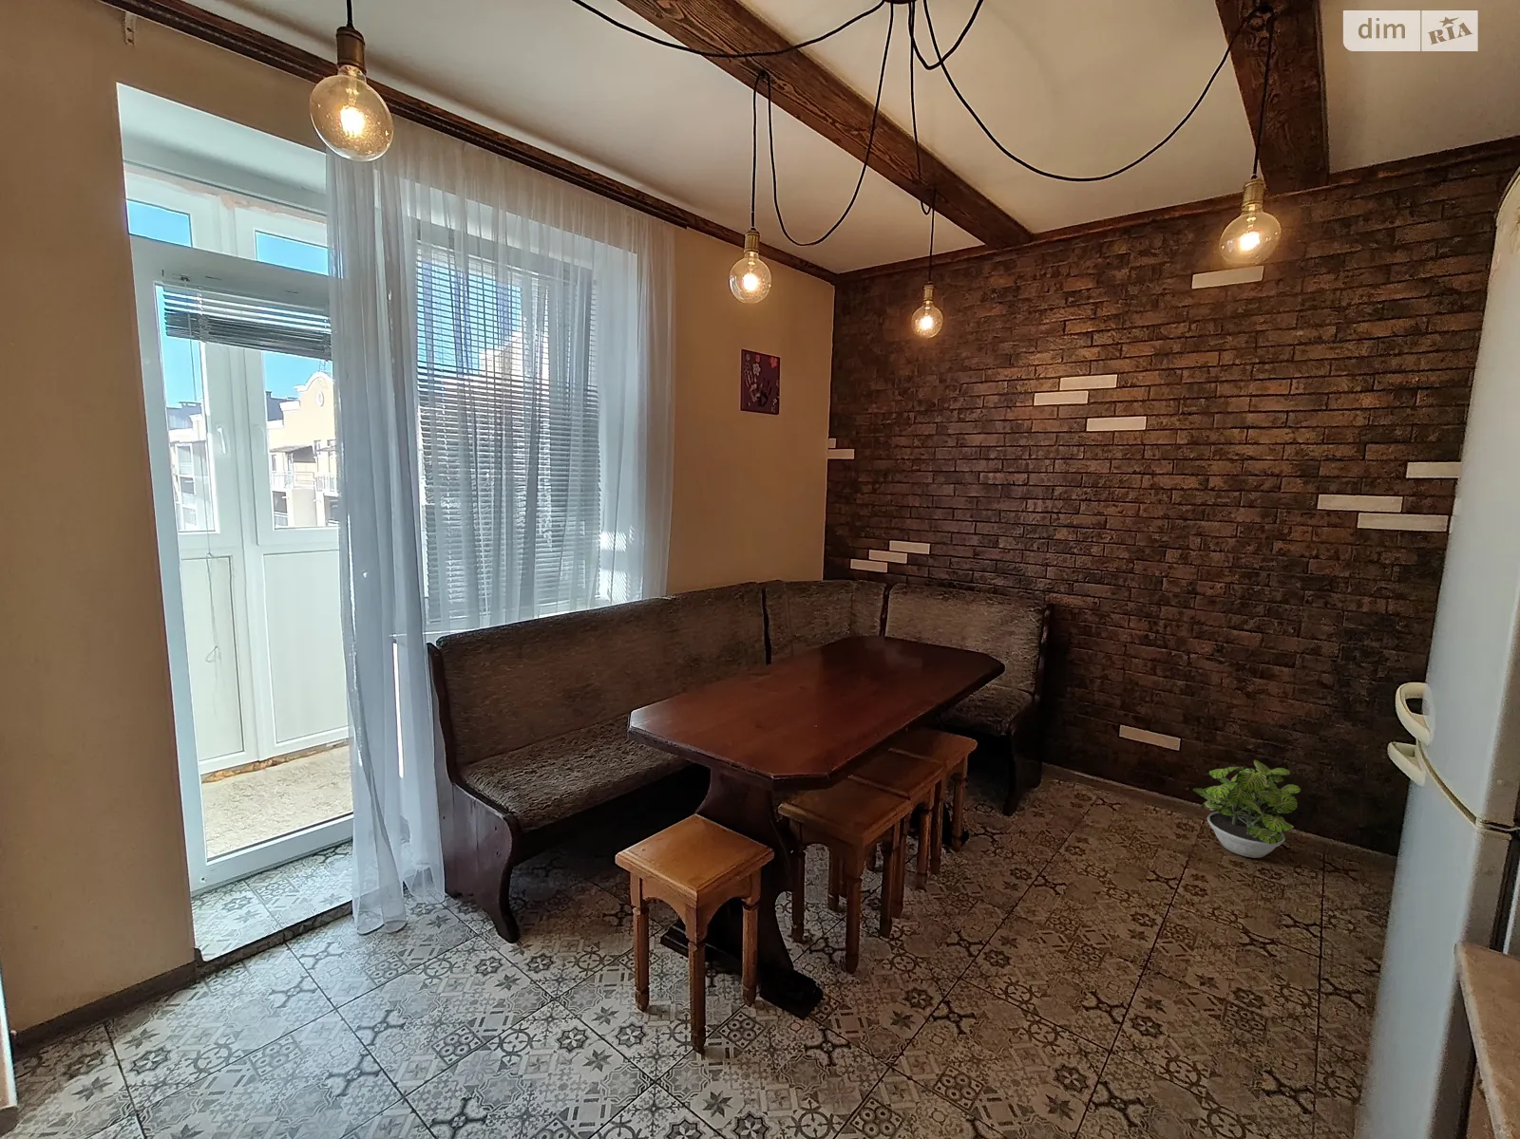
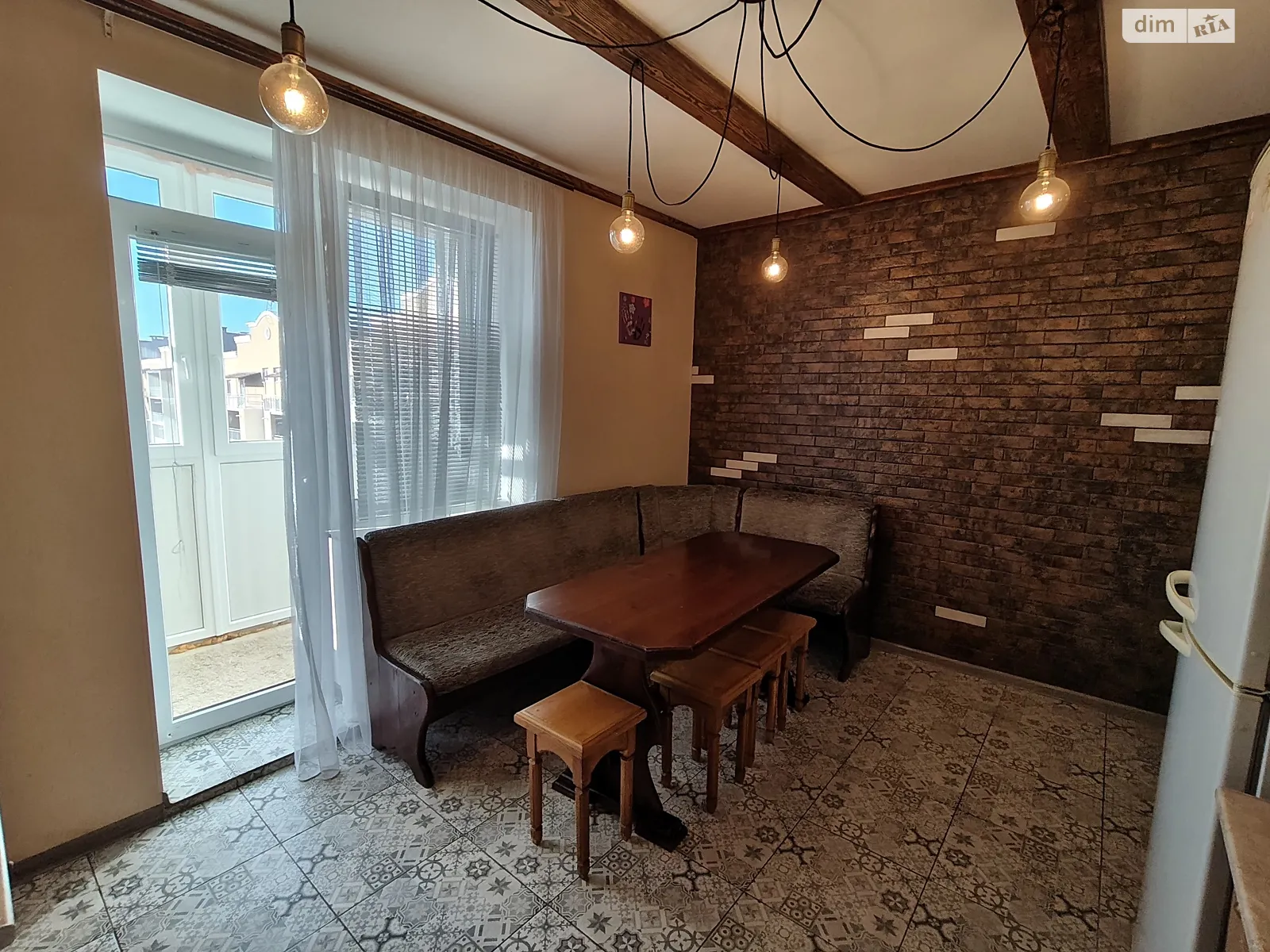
- potted plant (1242, 805)
